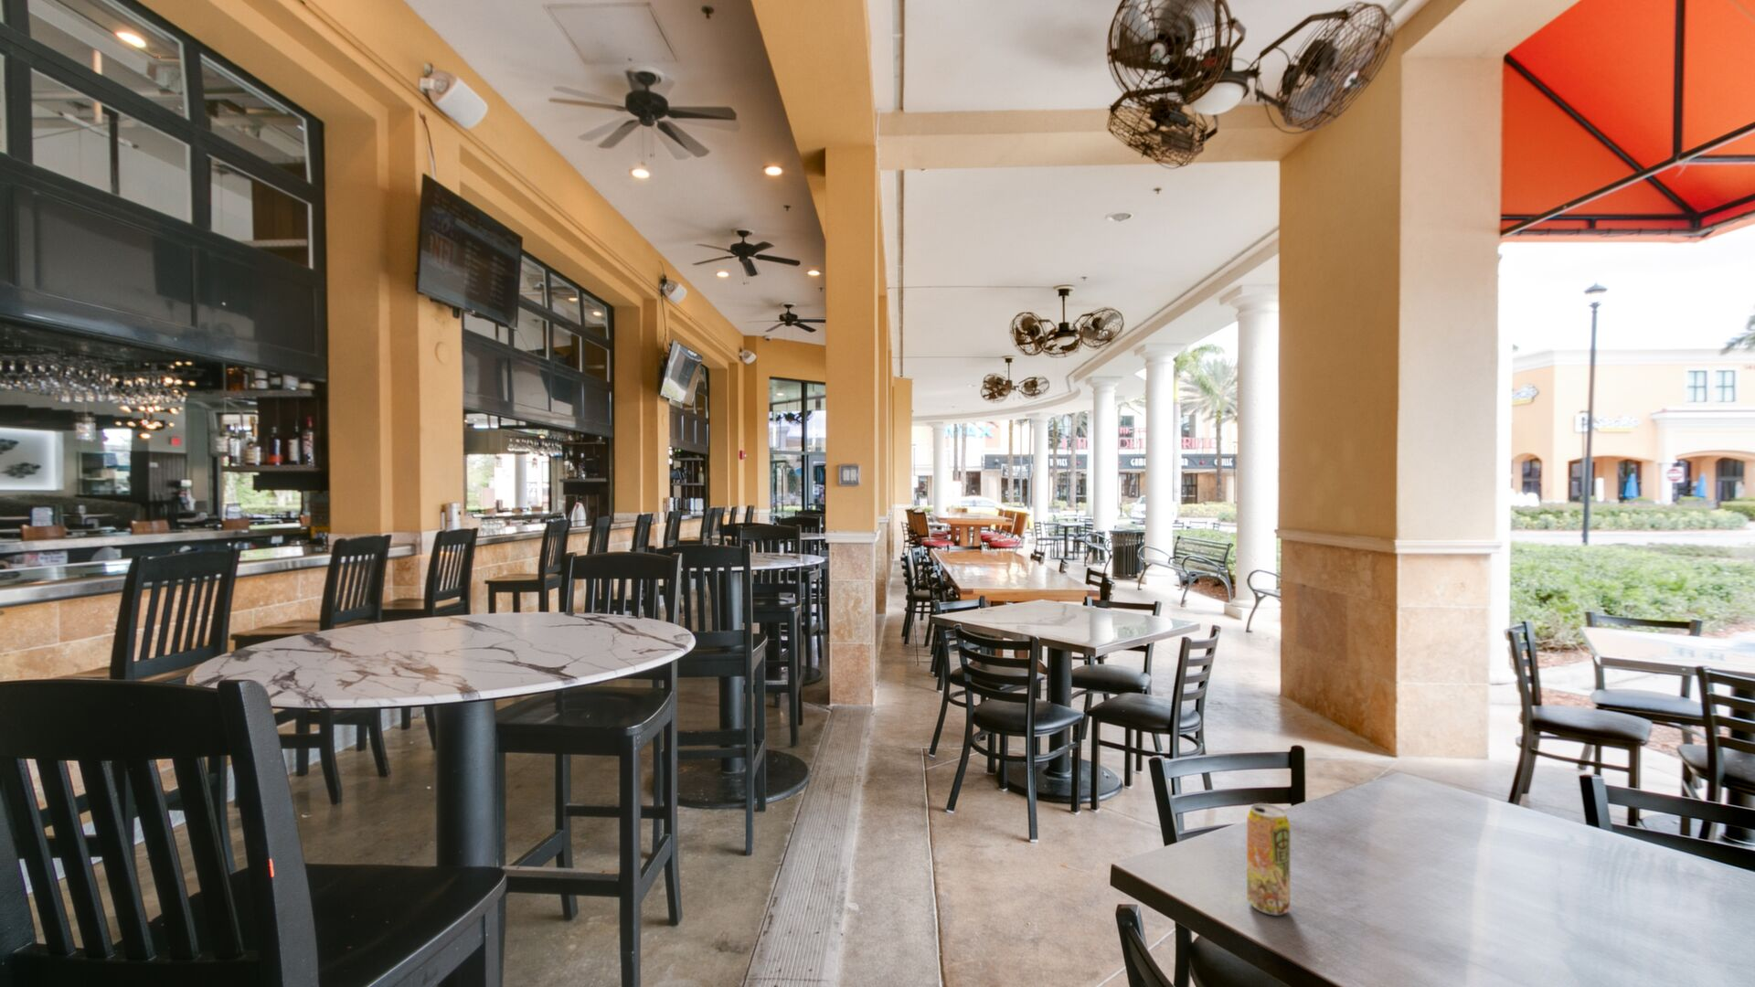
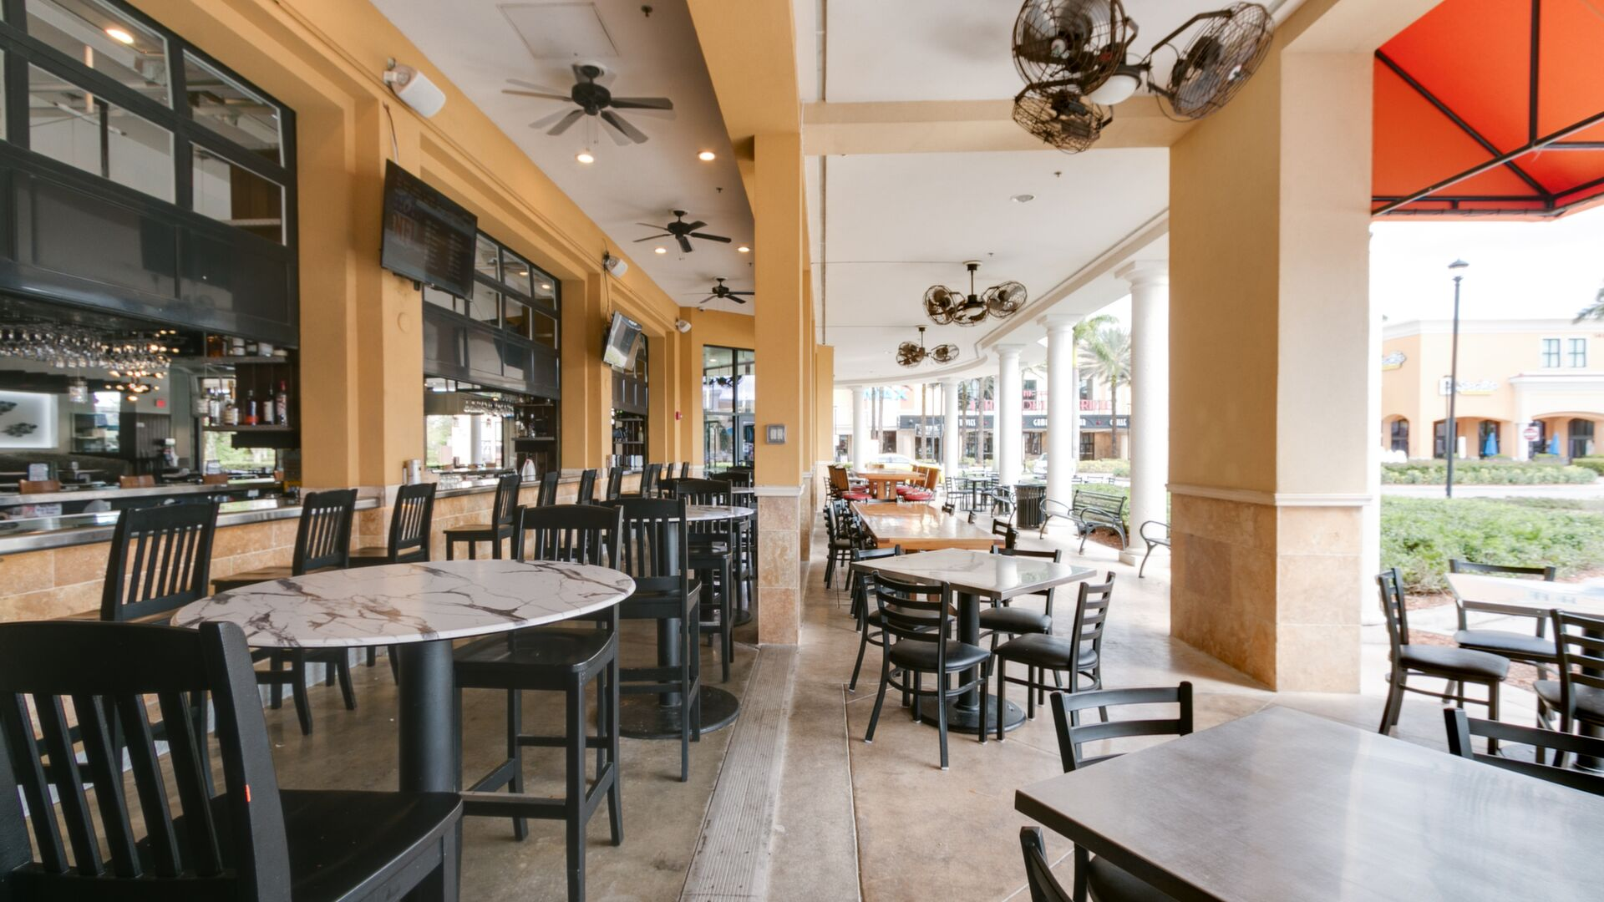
- beverage can (1268, 857)
